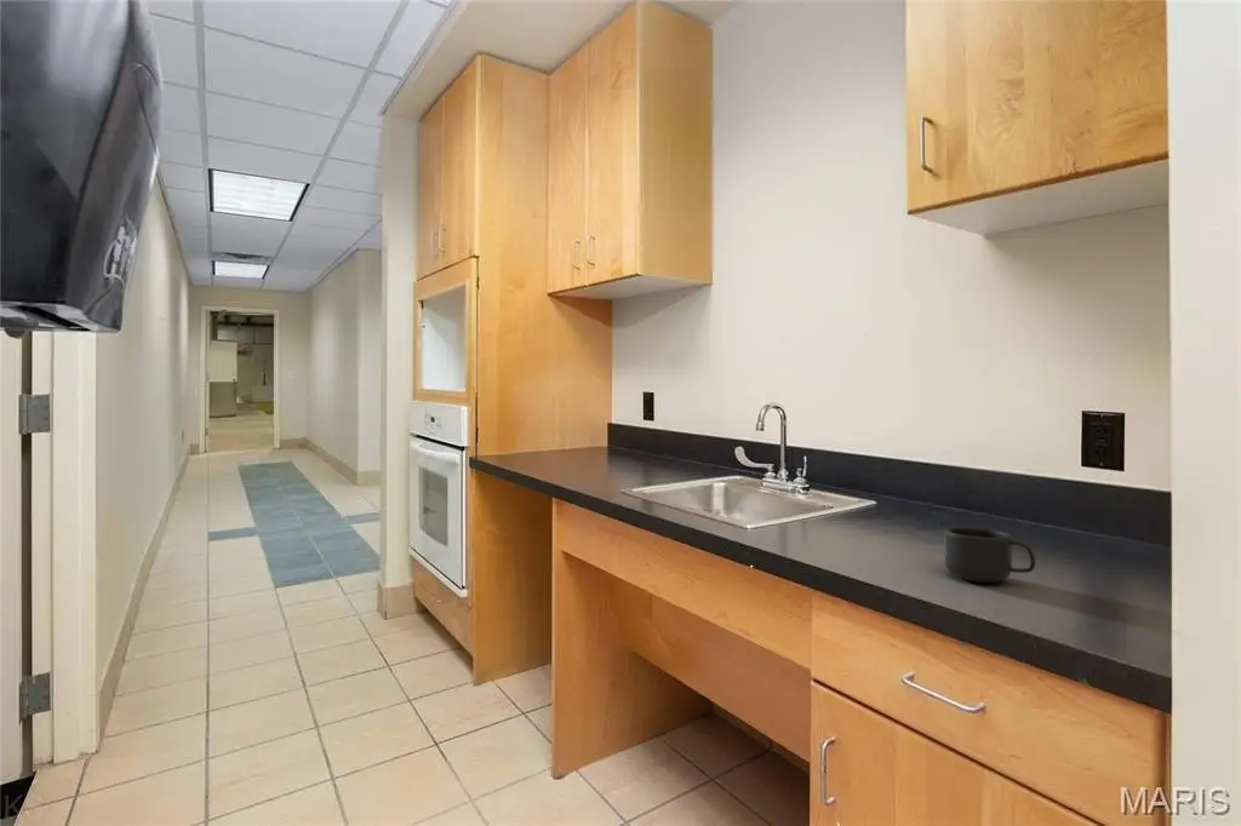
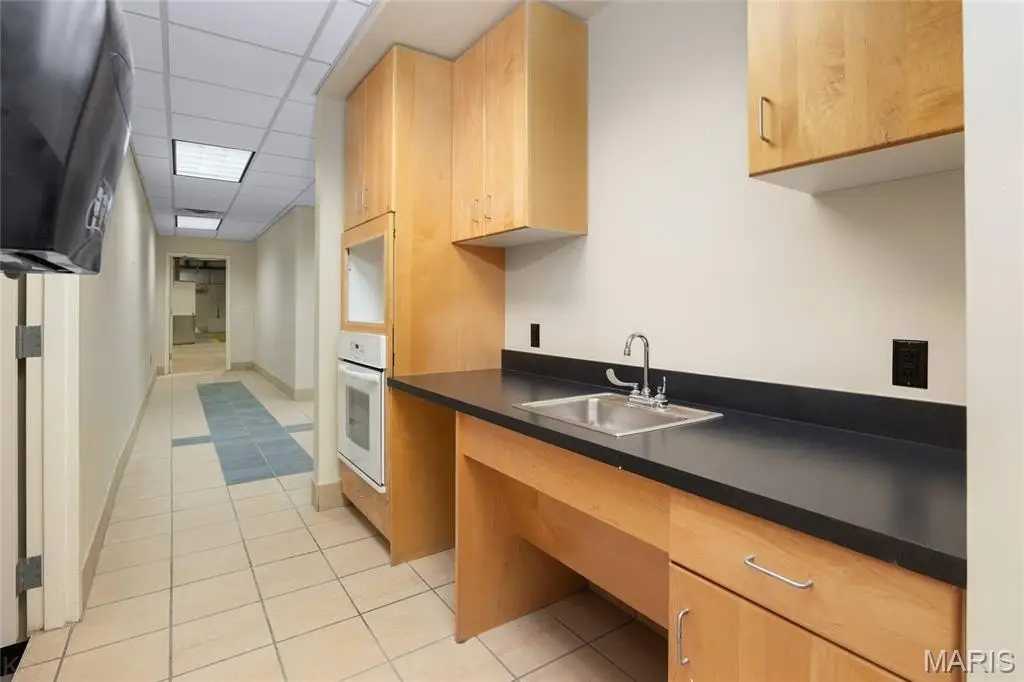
- mug (988, 556)
